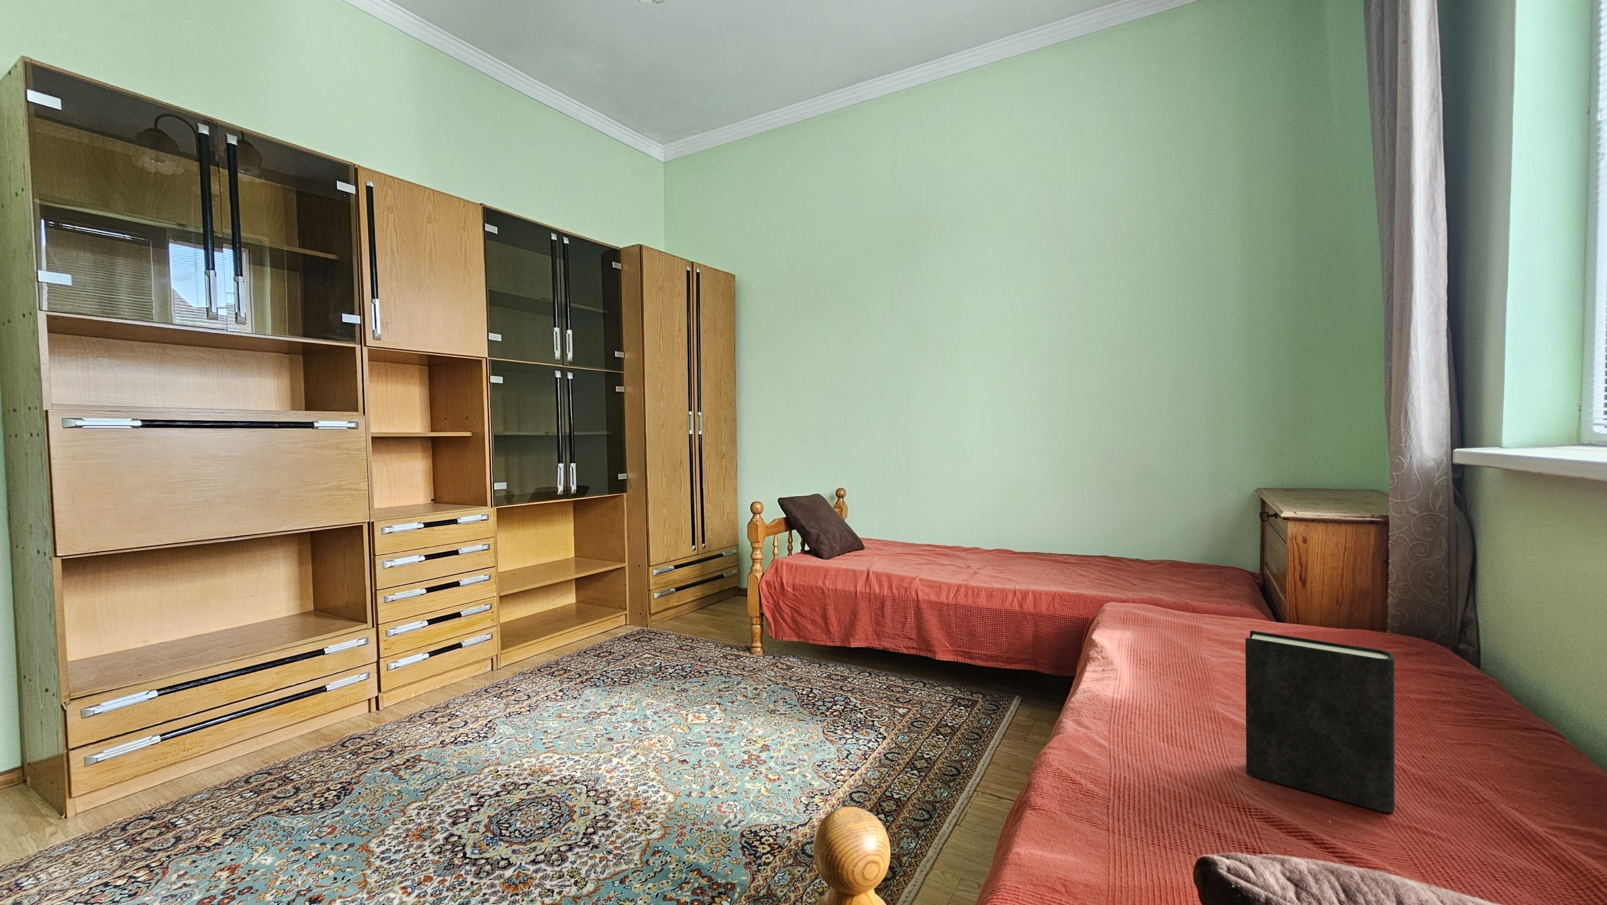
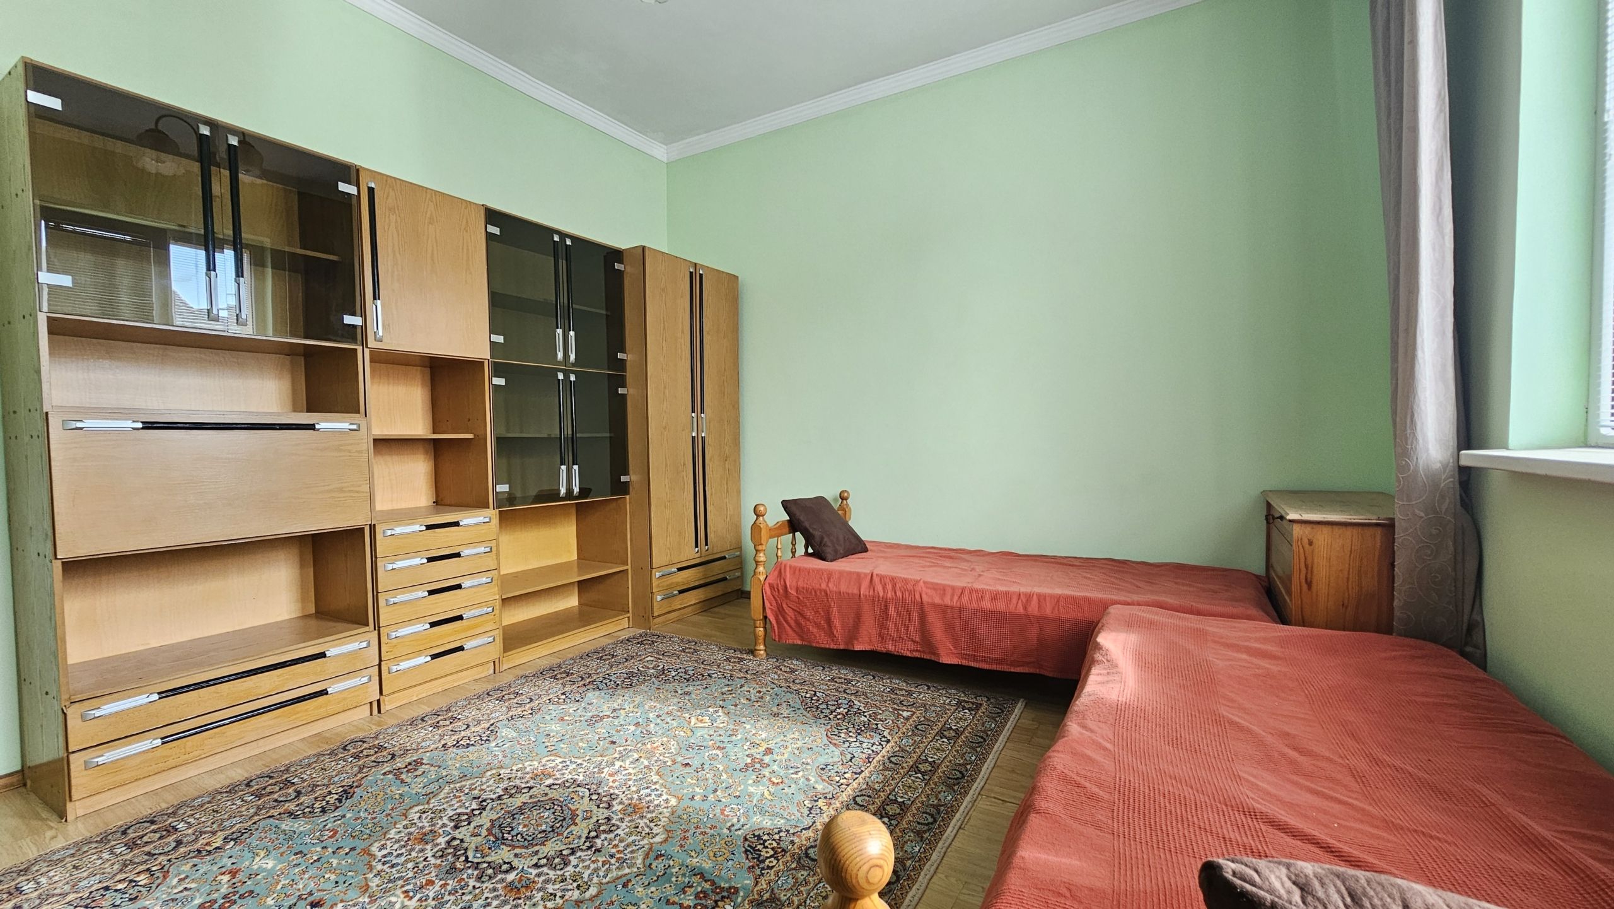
- book (1317, 715)
